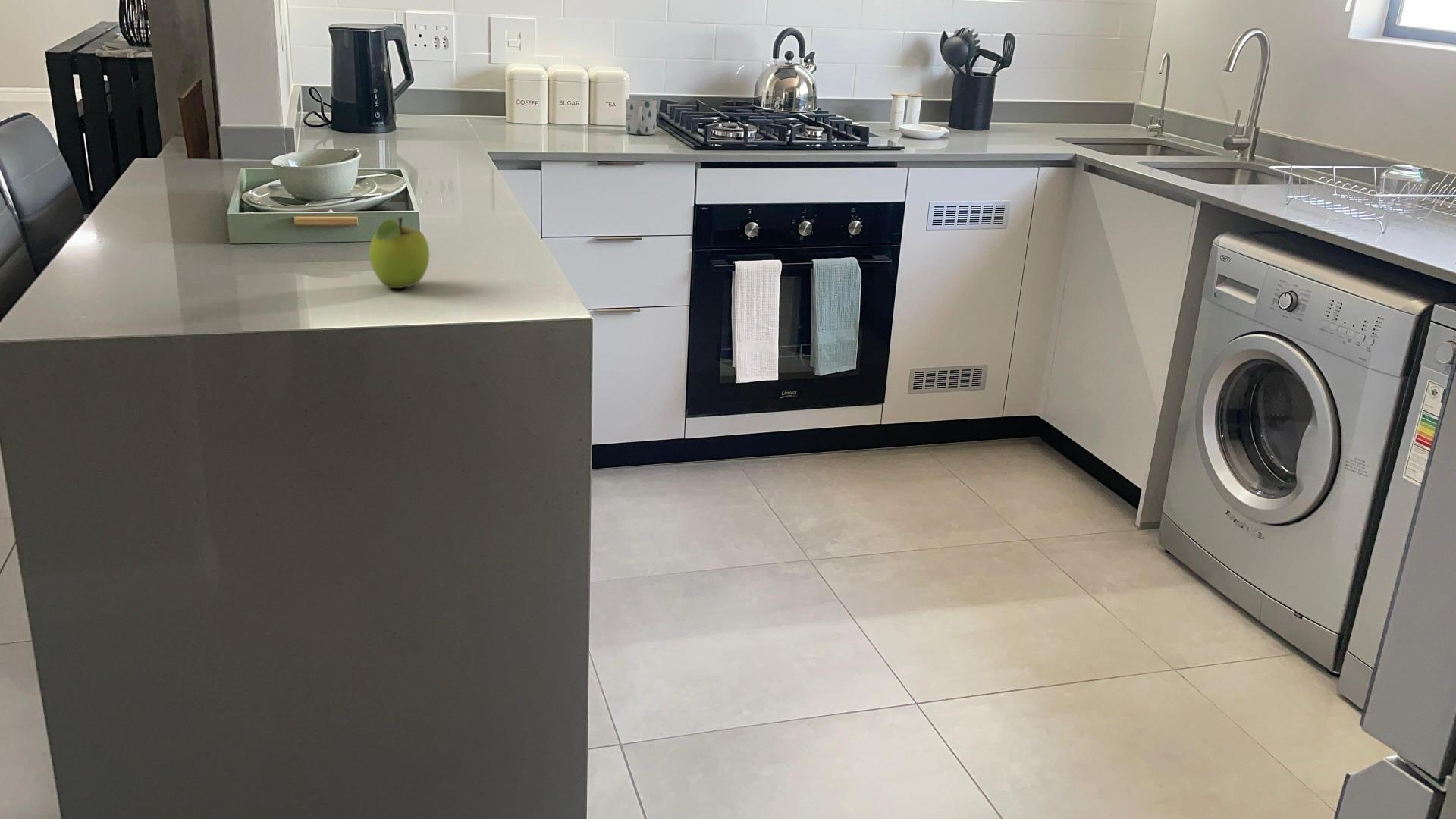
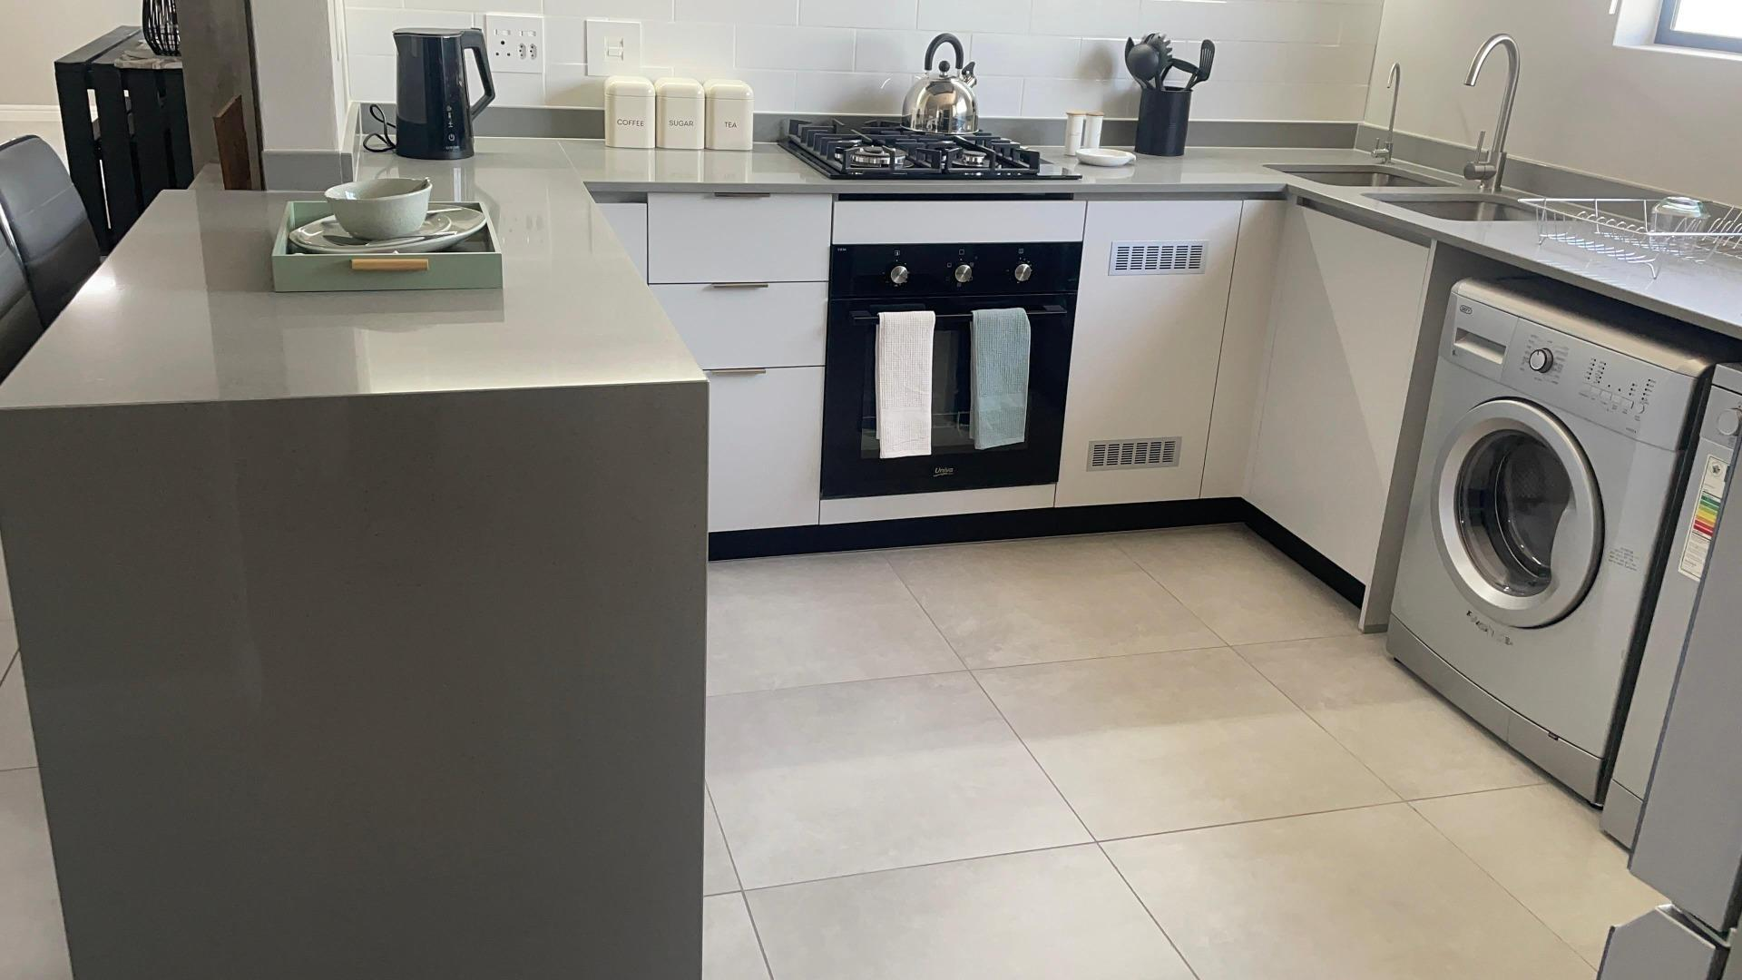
- fruit (397, 252)
- mug (641, 117)
